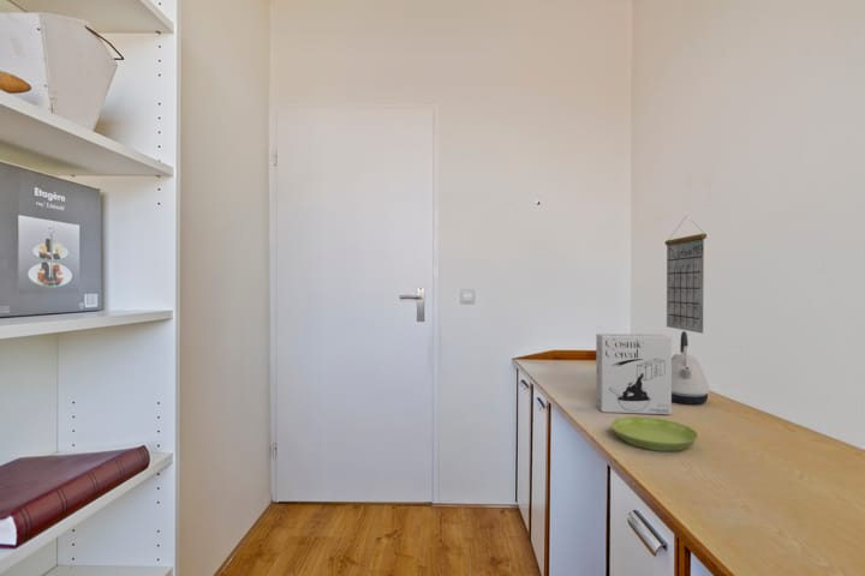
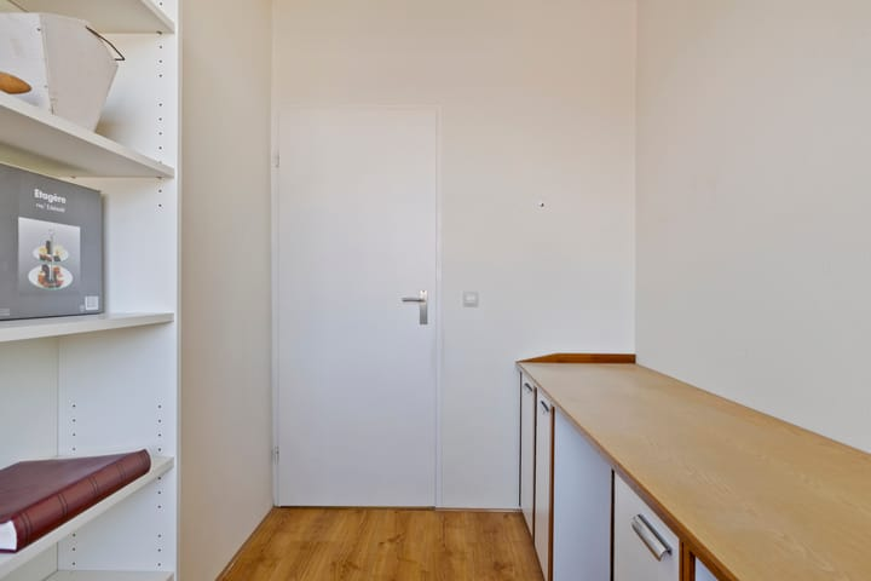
- calendar (684, 272)
- kettle (684, 366)
- cereal box (632, 372)
- saucer (652, 433)
